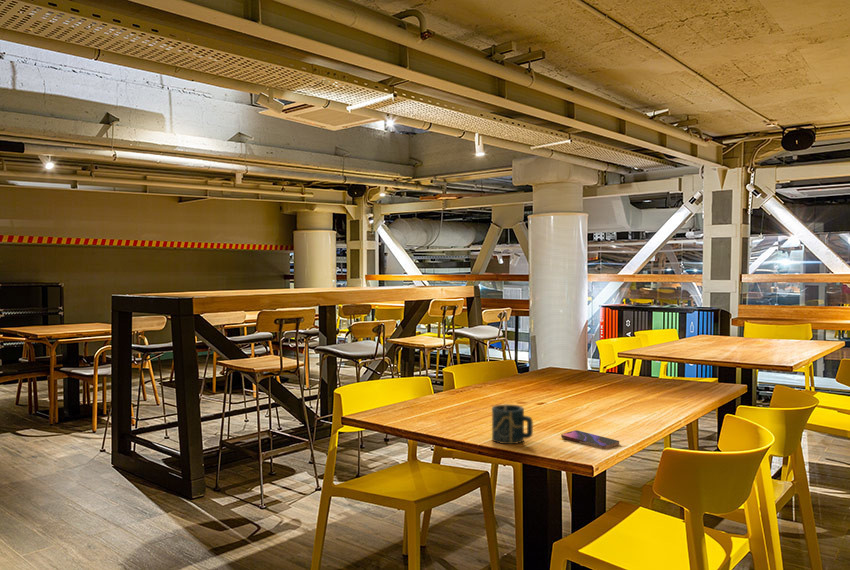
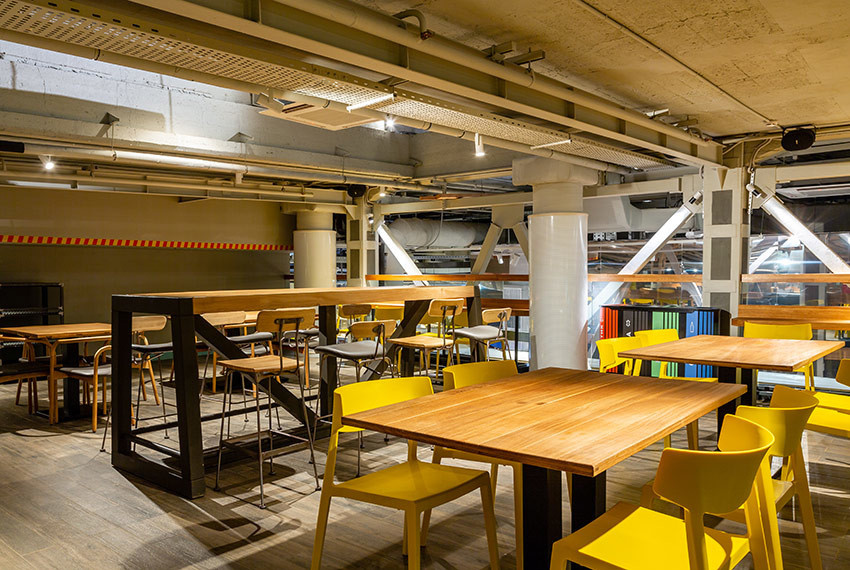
- smartphone (589, 439)
- cup (512, 424)
